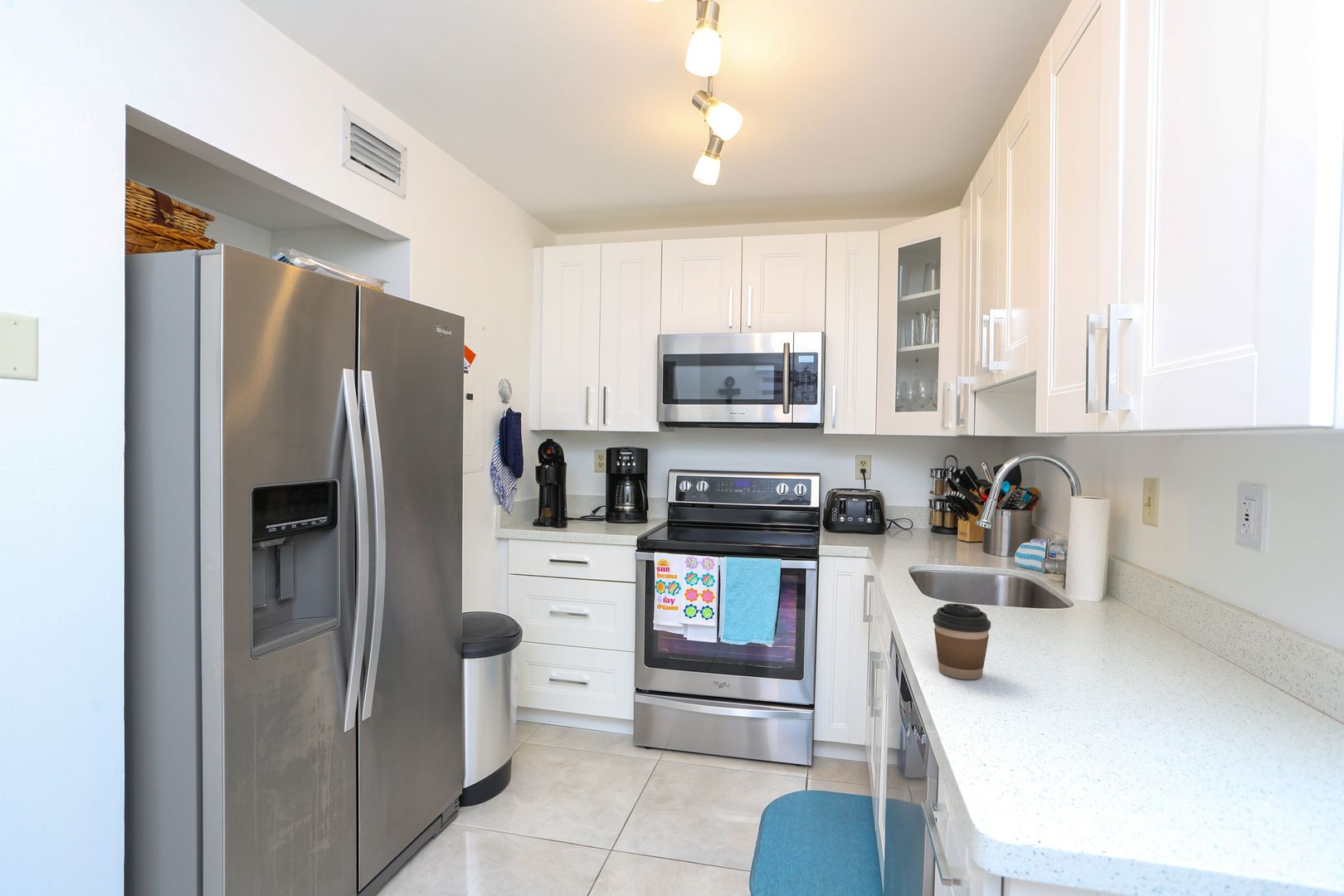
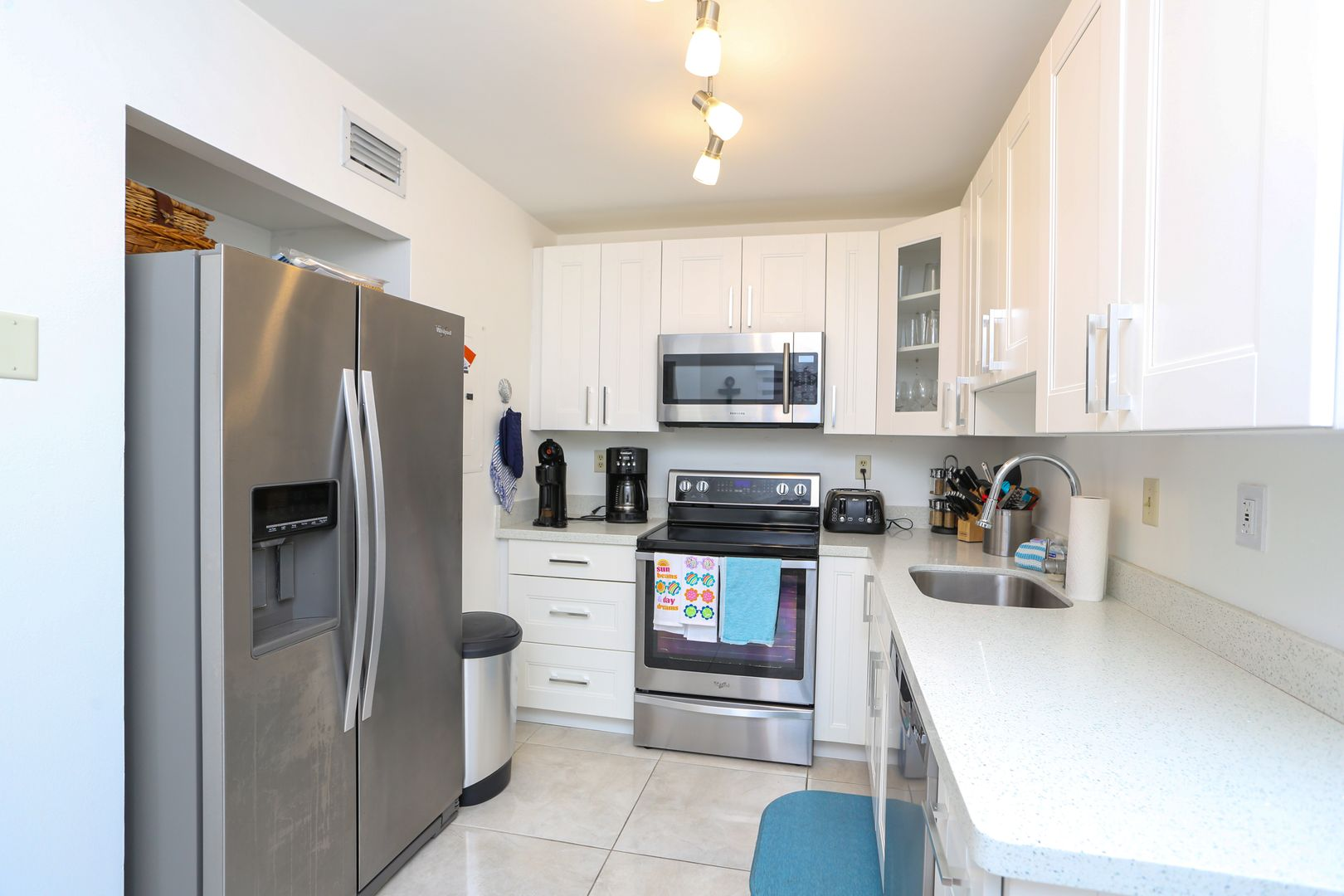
- coffee cup (961, 637)
